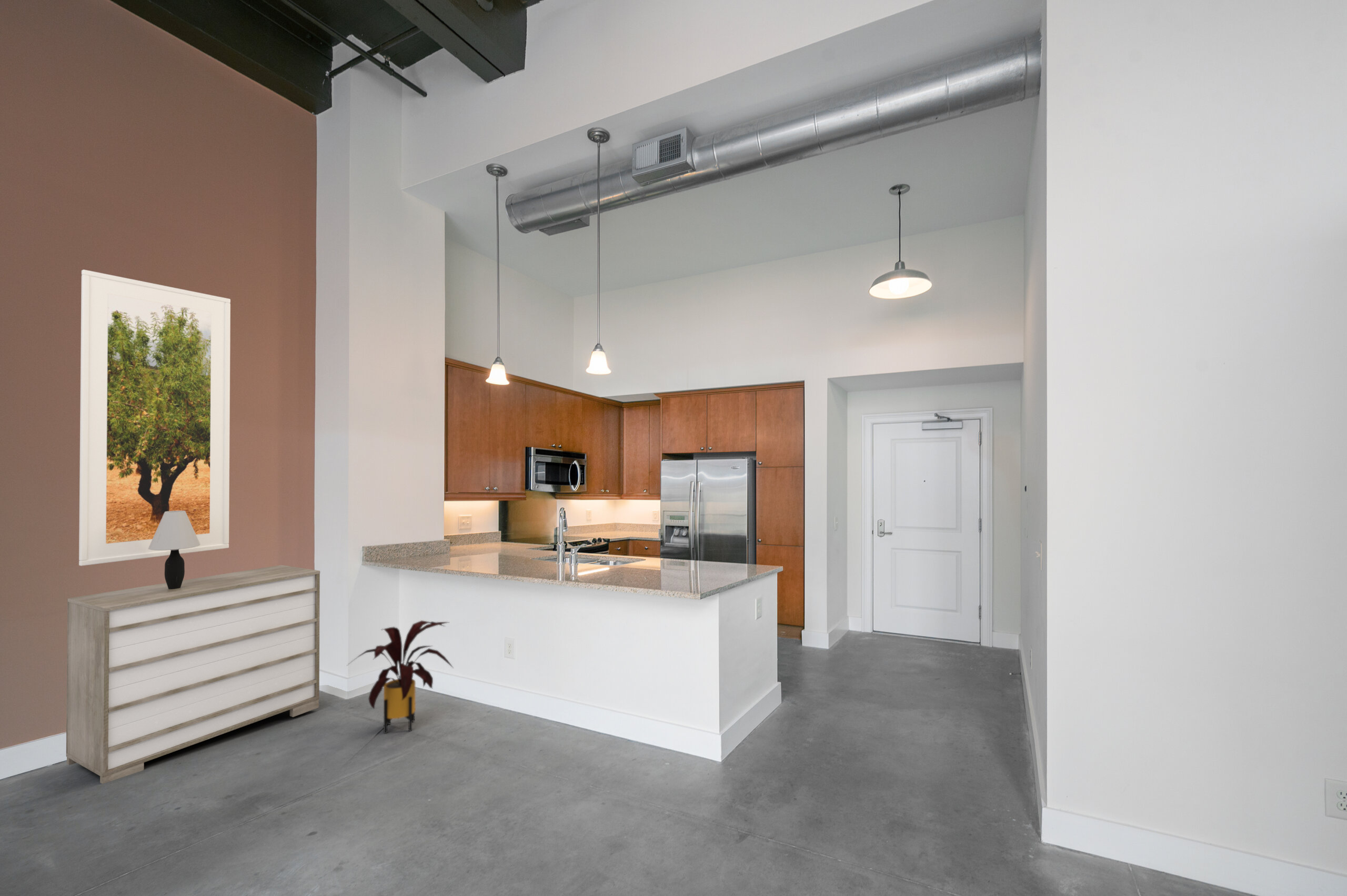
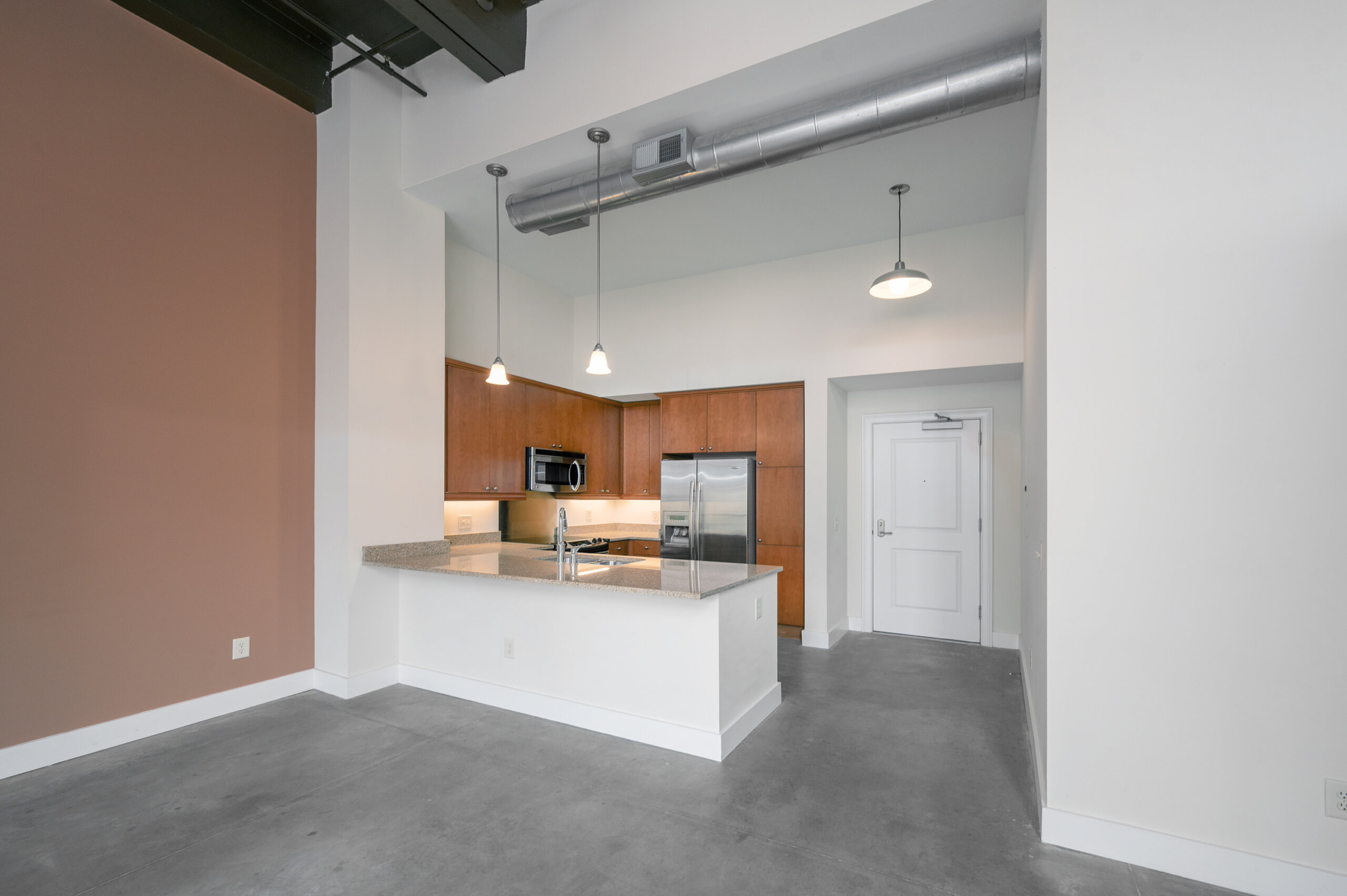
- table lamp (175, 549)
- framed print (161, 420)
- house plant (403, 673)
- dresser (206, 658)
